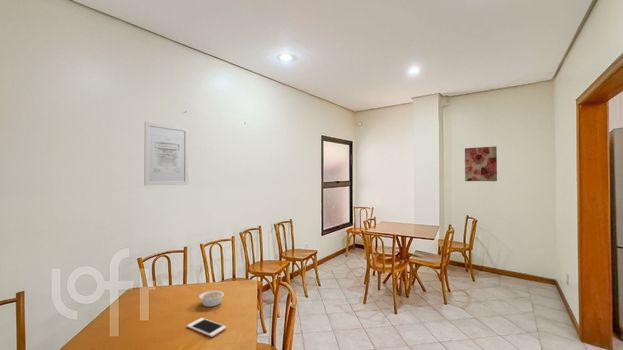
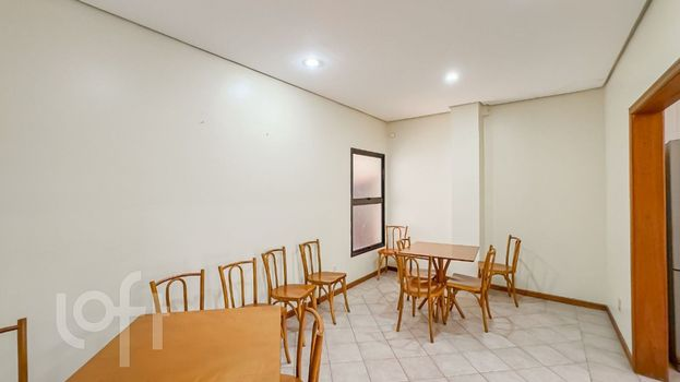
- wall art (480, 164)
- wall art (167, 155)
- legume (212, 298)
- cell phone (206, 326)
